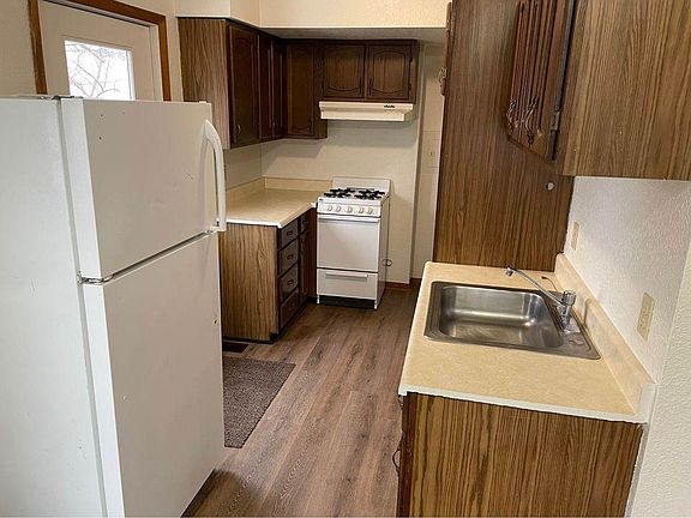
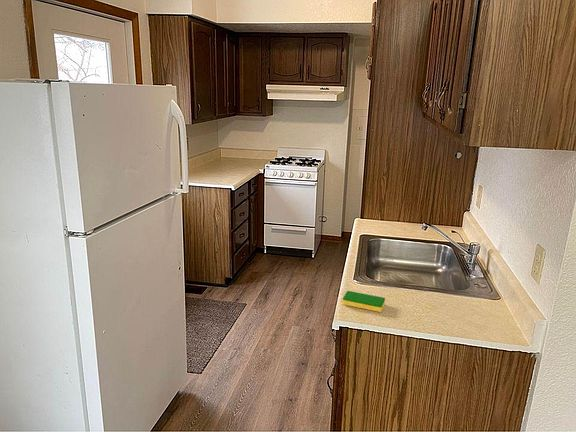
+ dish sponge (363, 301)
